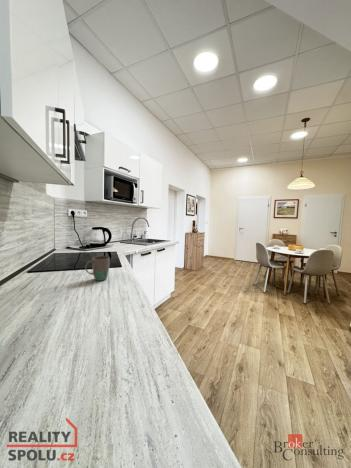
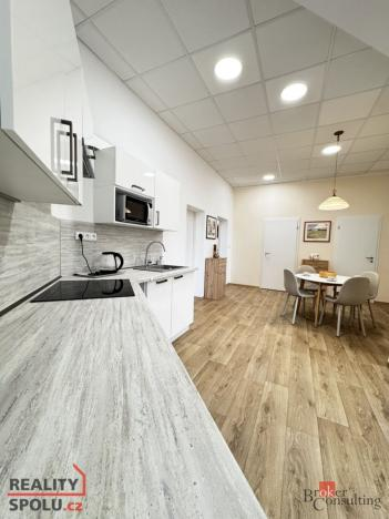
- mug (97, 269)
